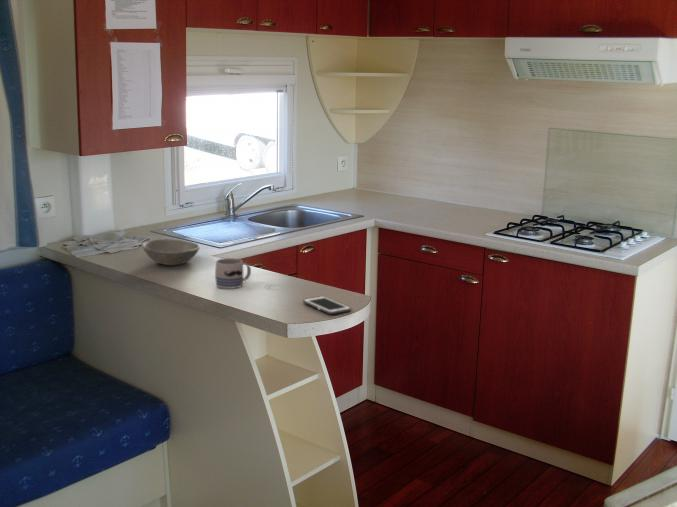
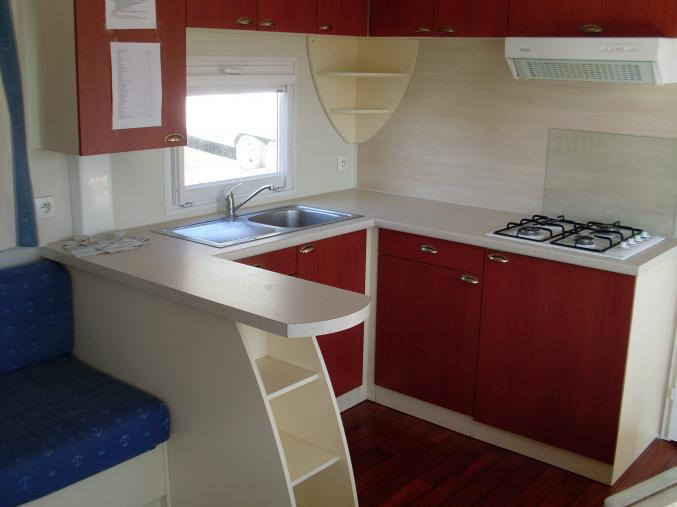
- mug (233, 272)
- soup bowl (171, 253)
- cell phone (326, 305)
